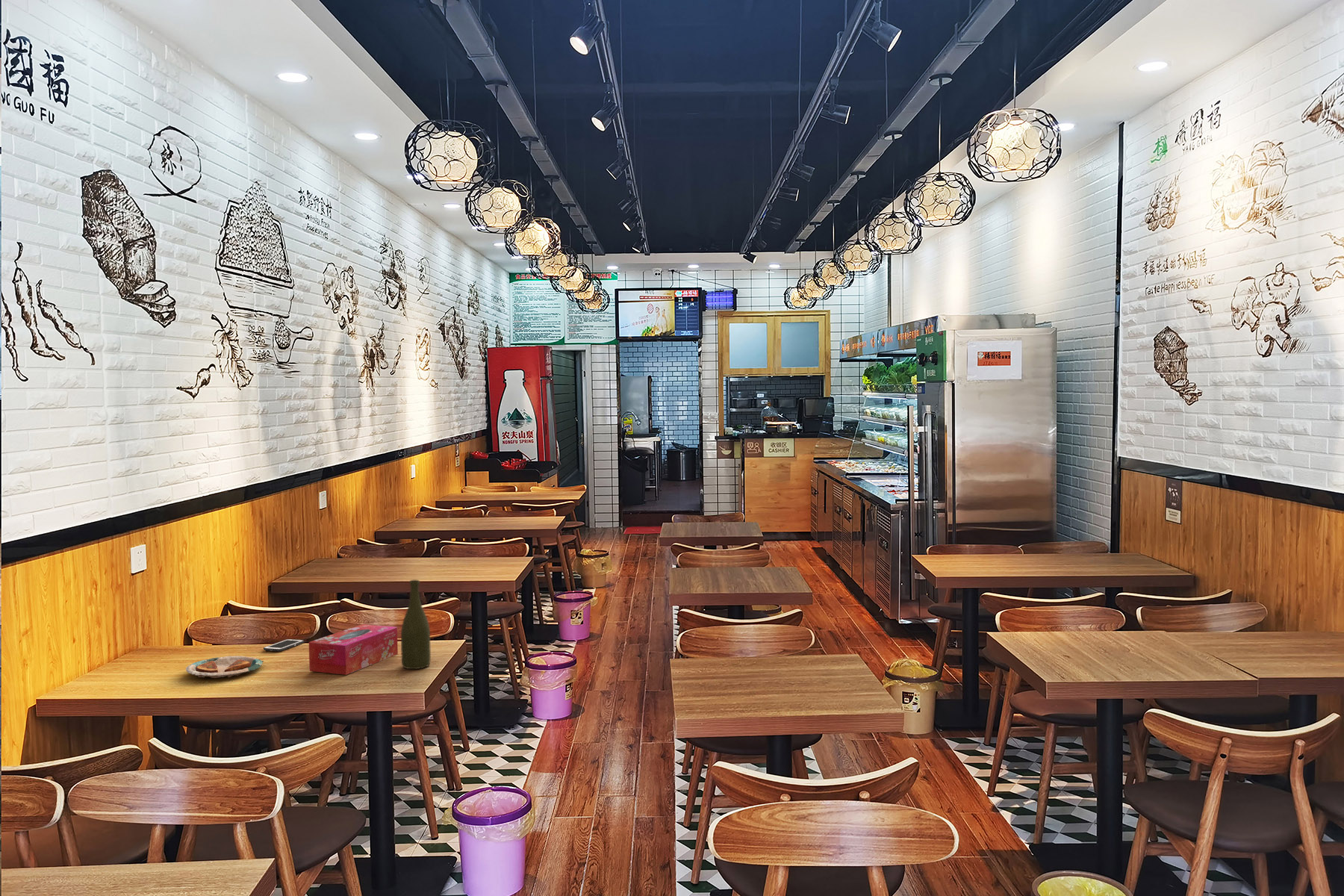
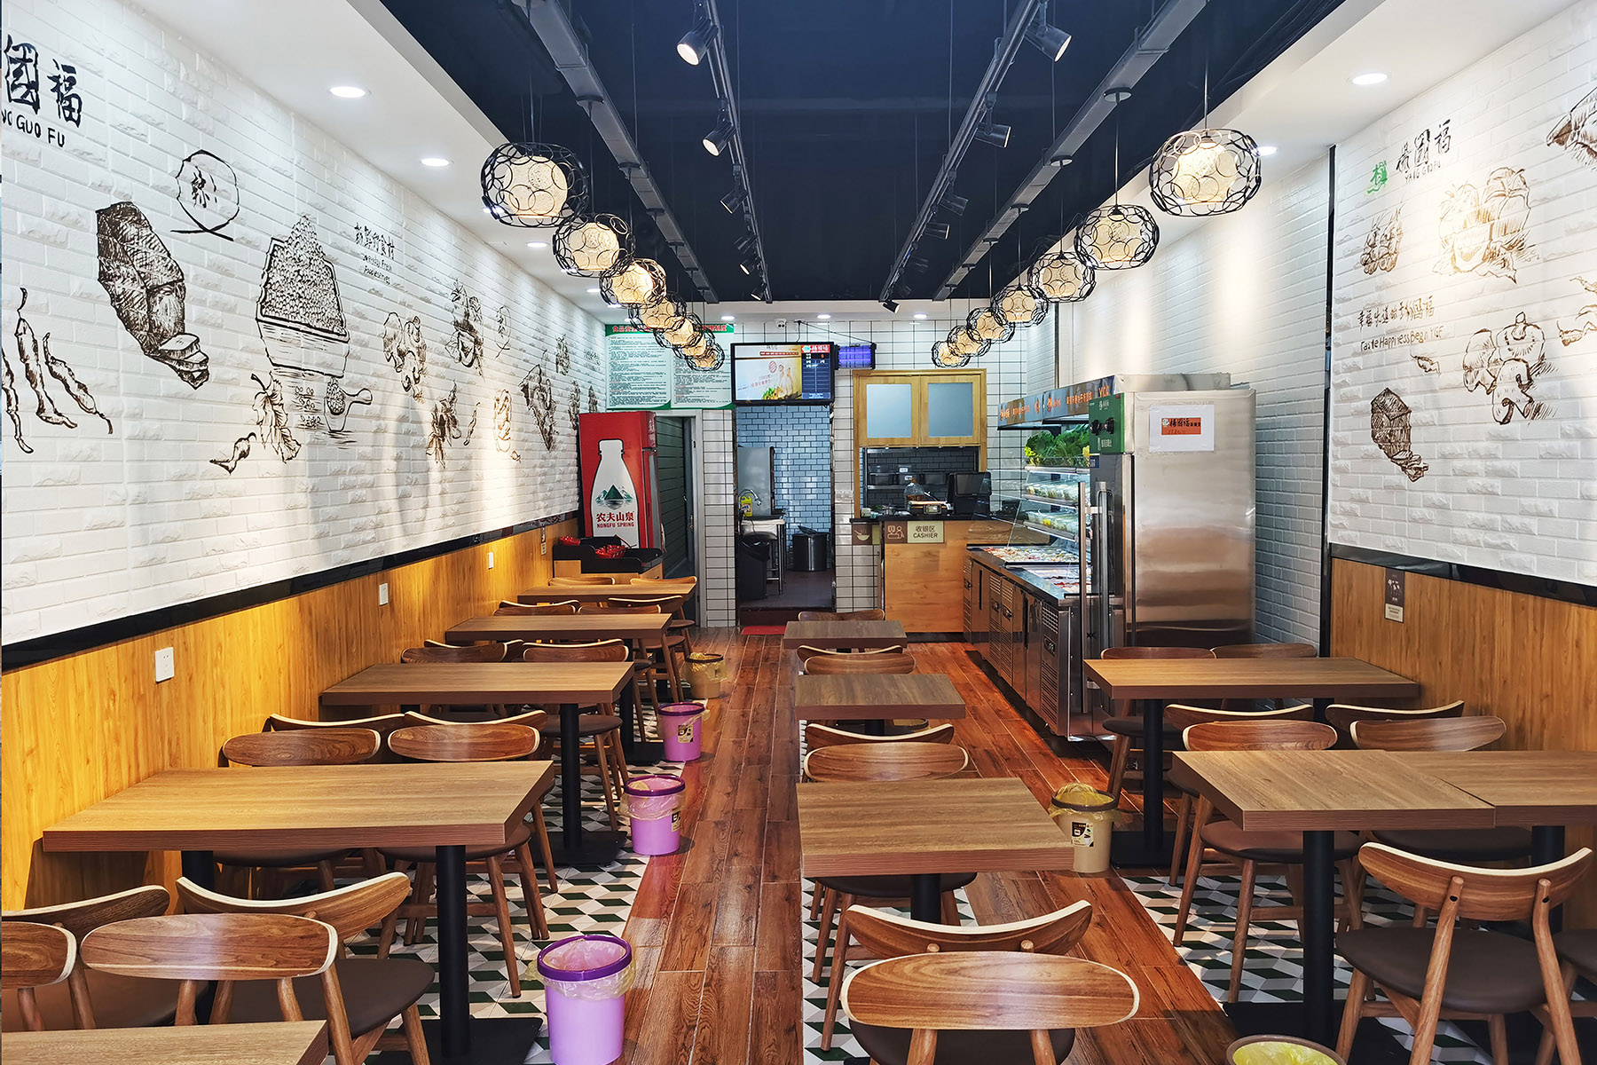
- bottle (415, 623)
- tissue box (355, 648)
- cell phone (284, 645)
- plate (225, 666)
